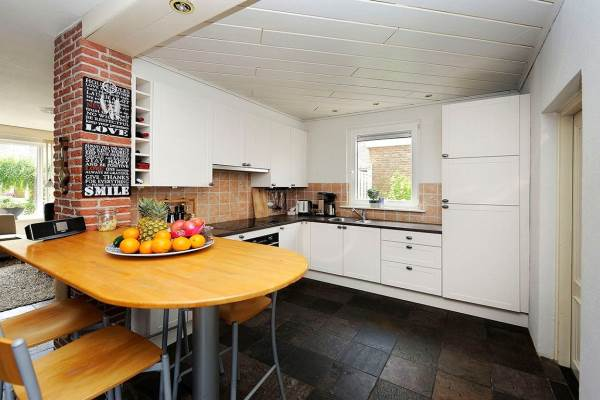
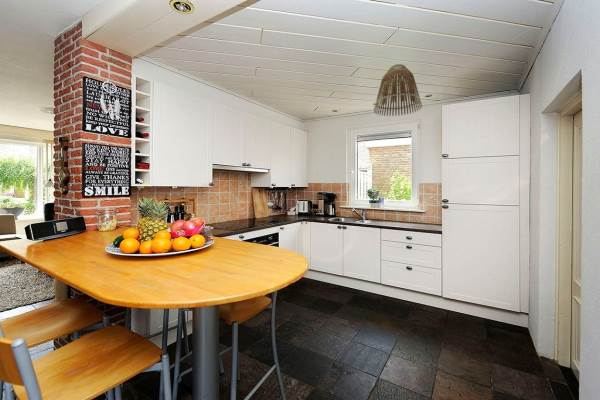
+ lamp shade (396, 88)
